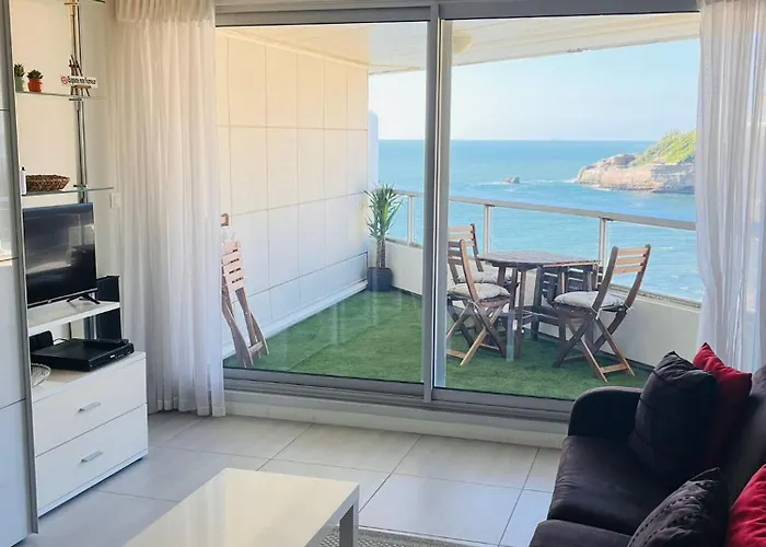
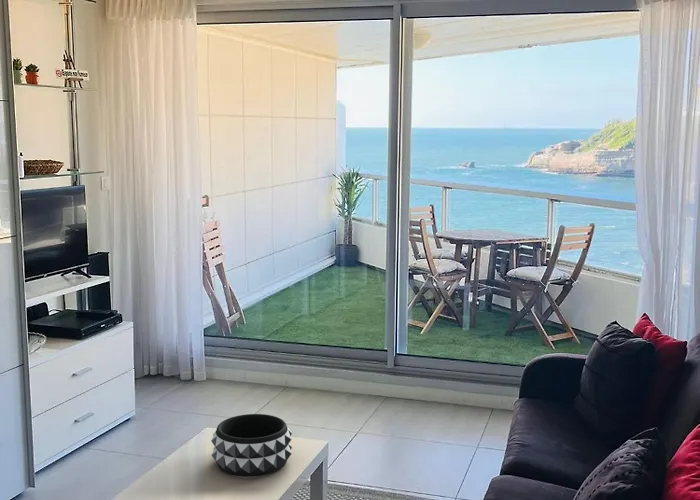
+ decorative bowl (252, 444)
